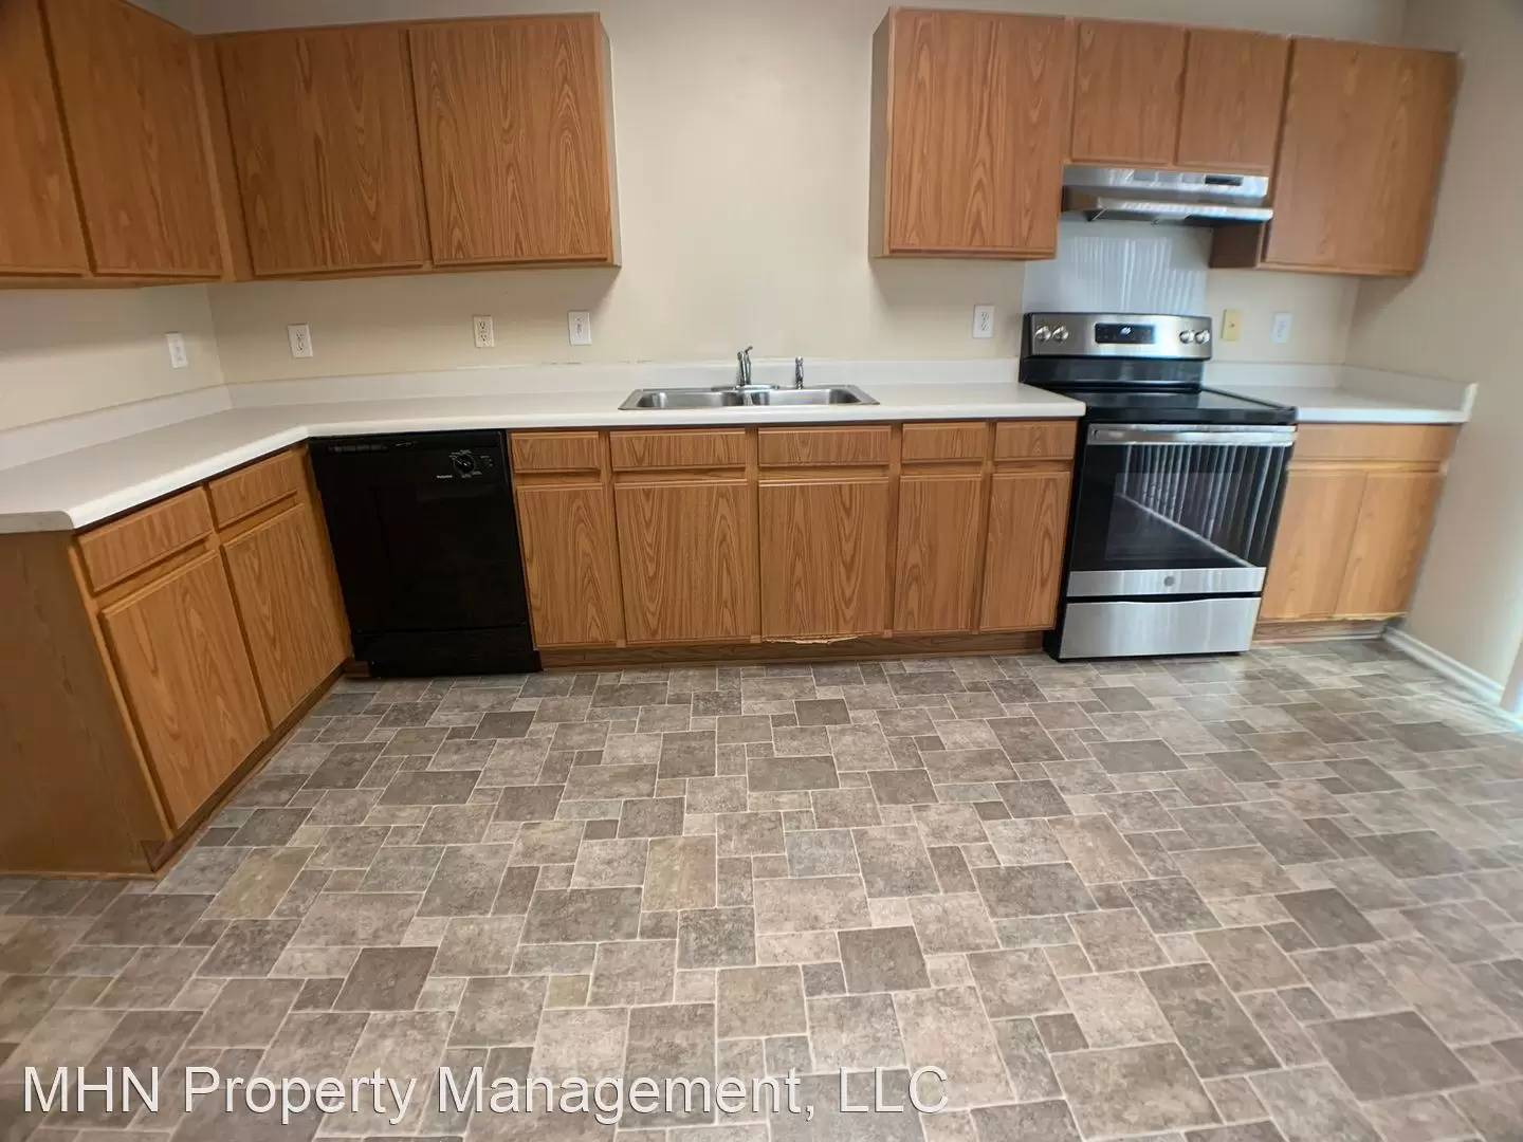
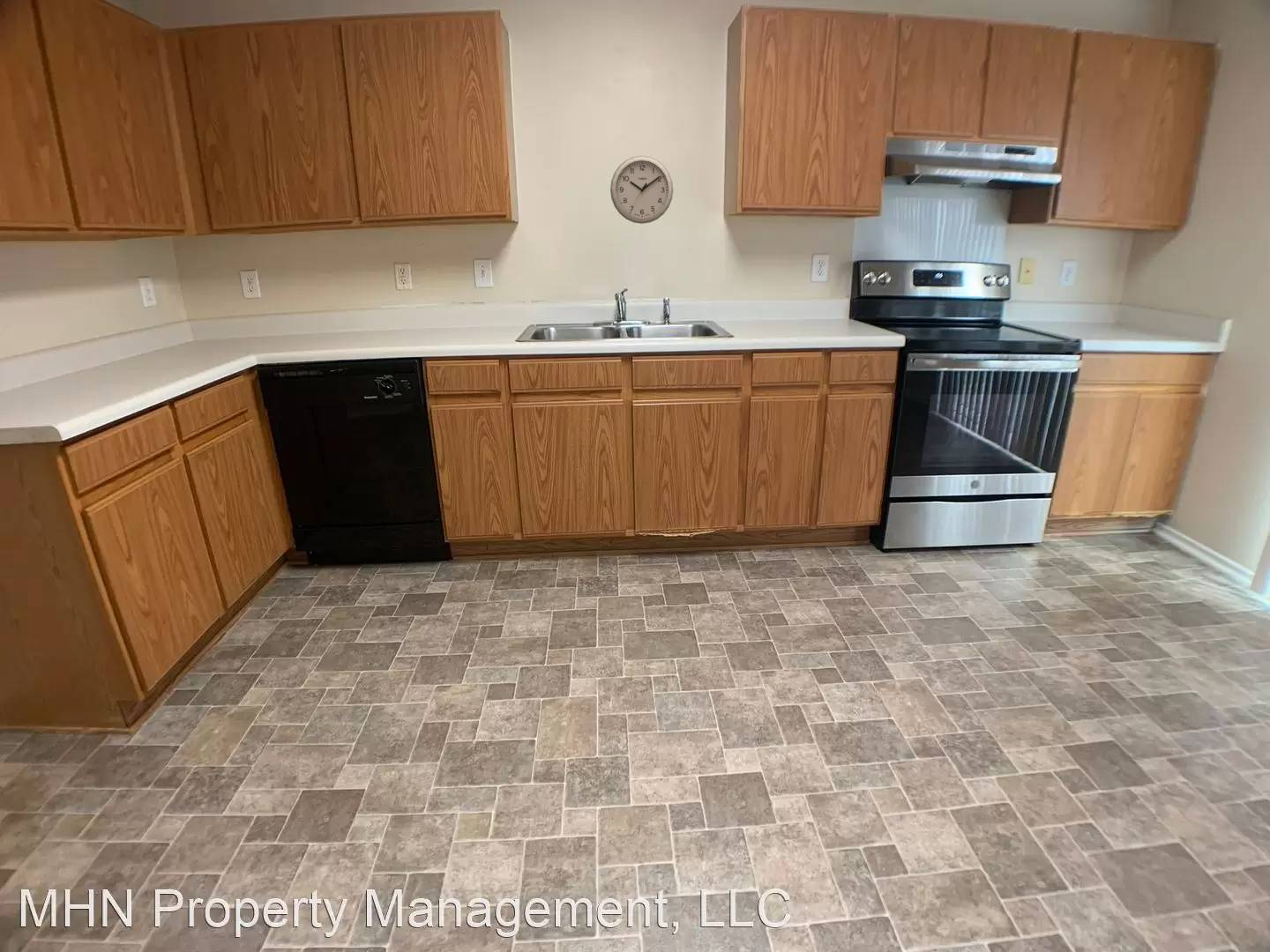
+ wall clock (641, 190)
